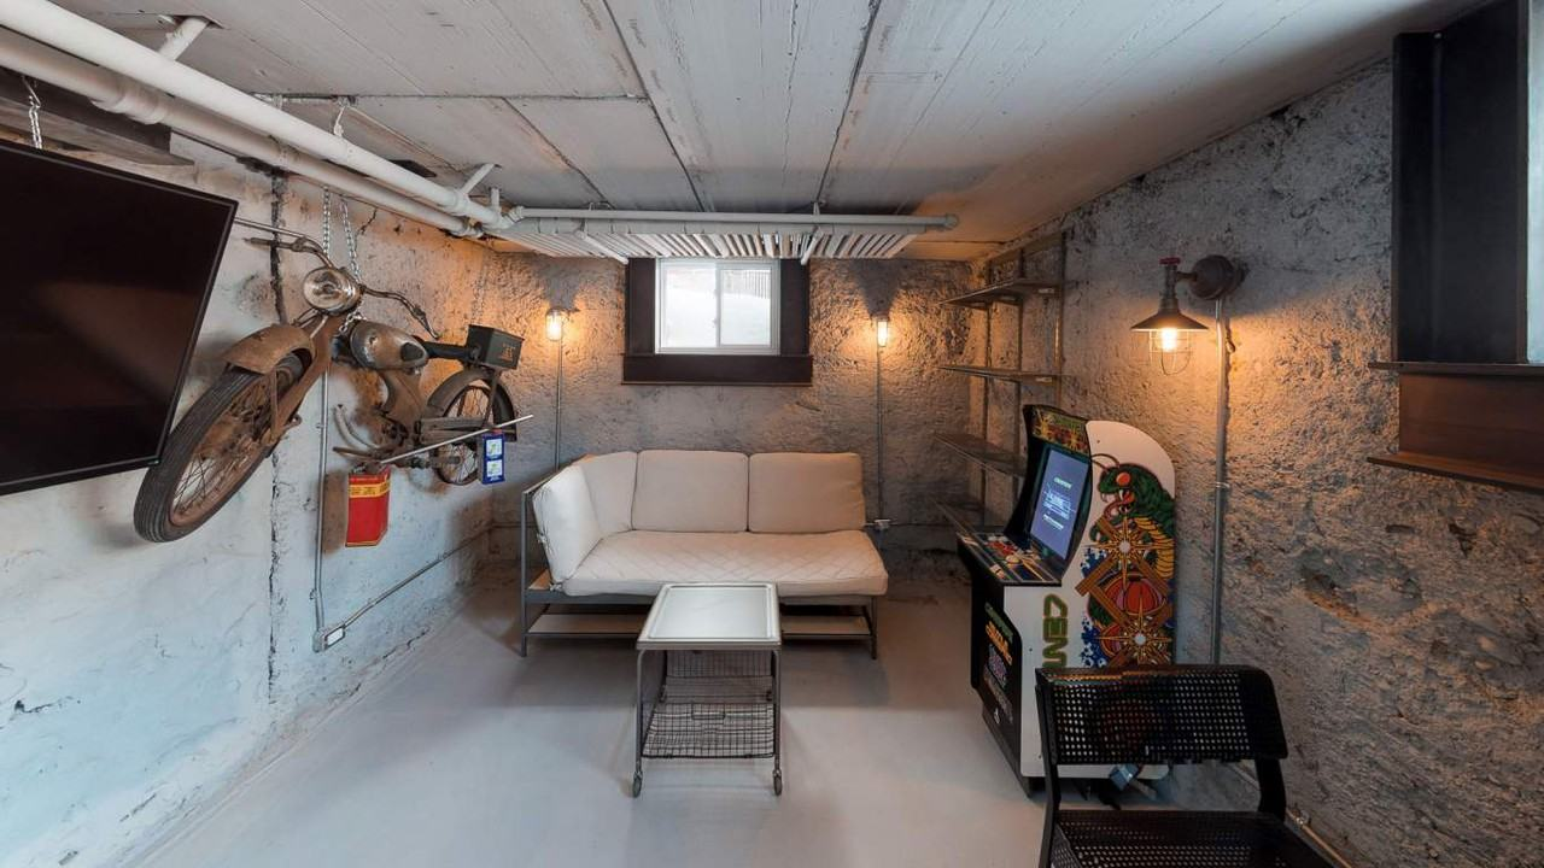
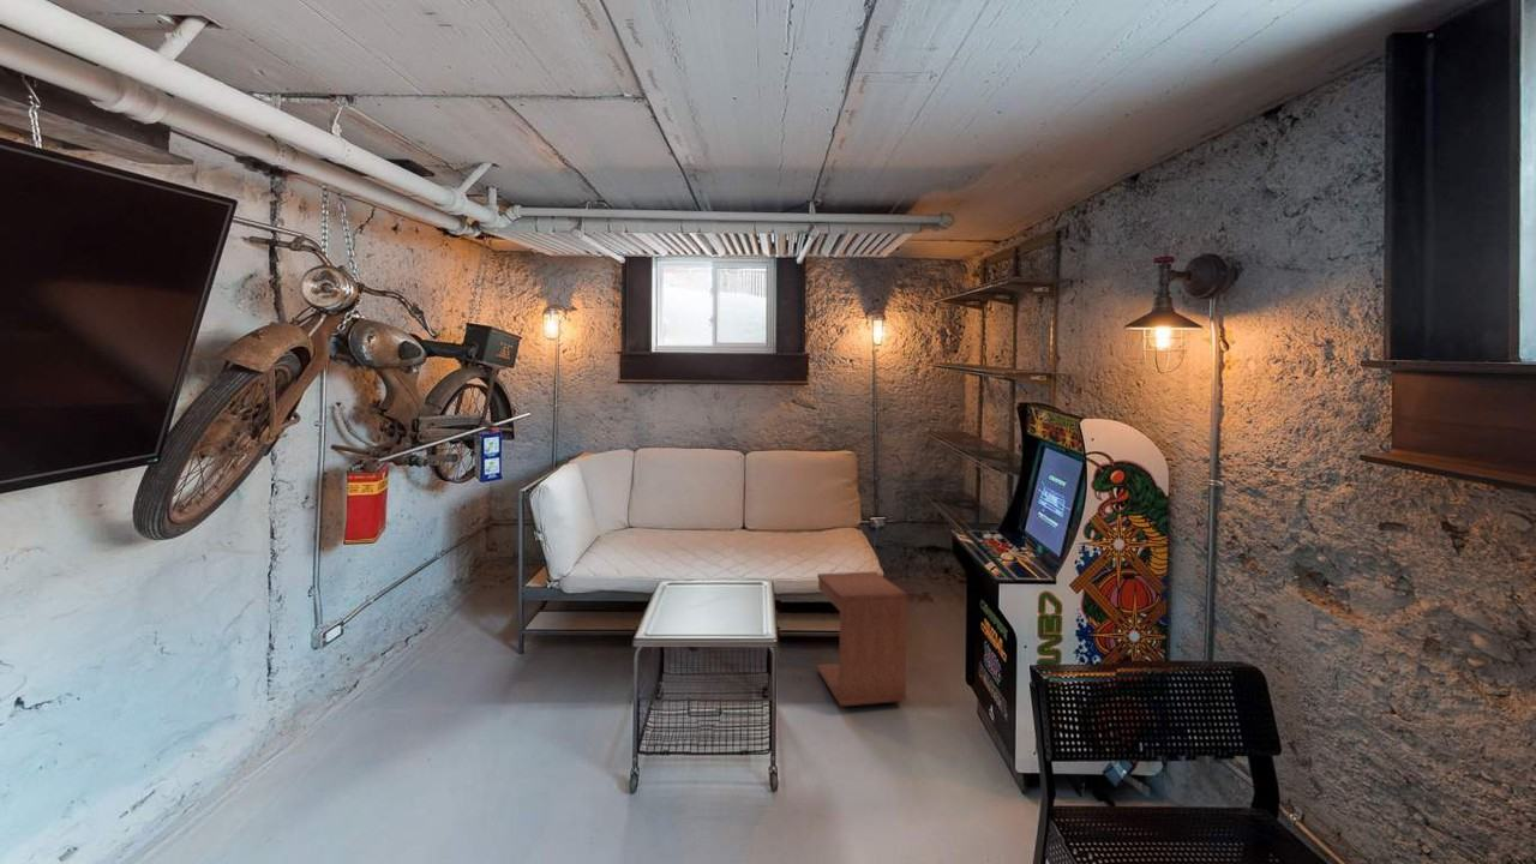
+ side table (858, 635)
